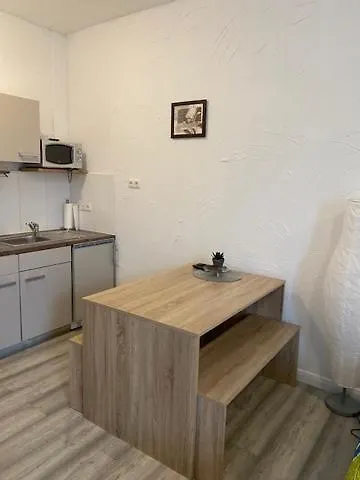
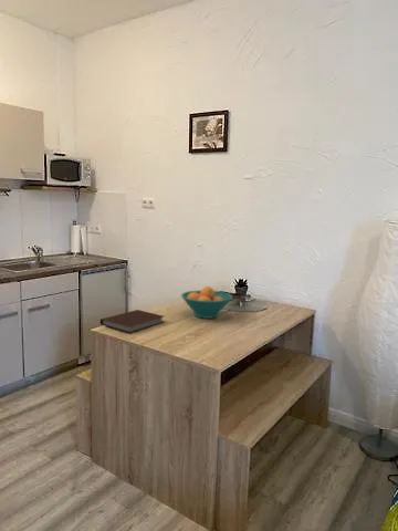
+ notebook (133, 320)
+ fruit bowl (206, 301)
